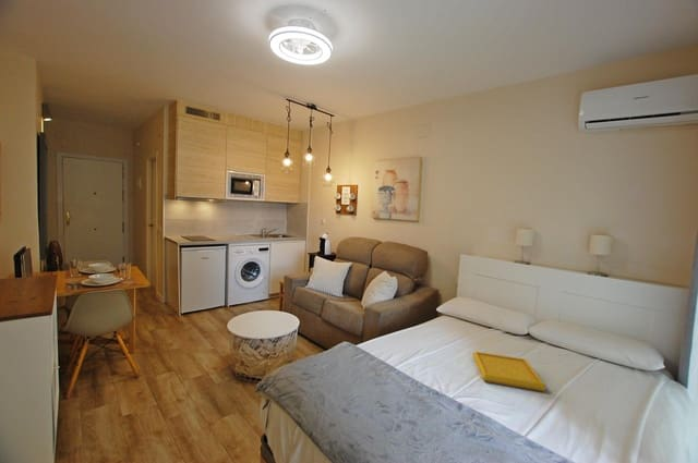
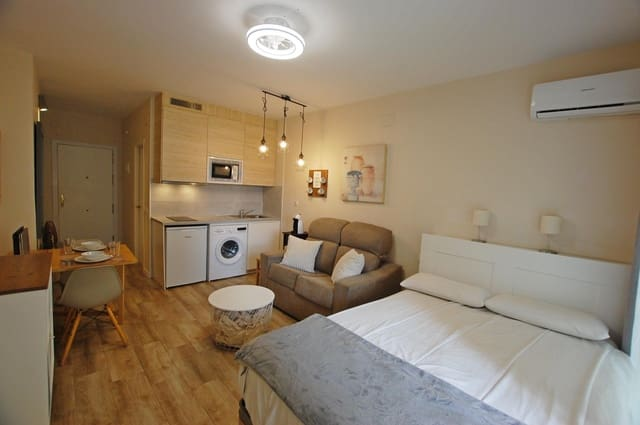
- serving tray (505, 369)
